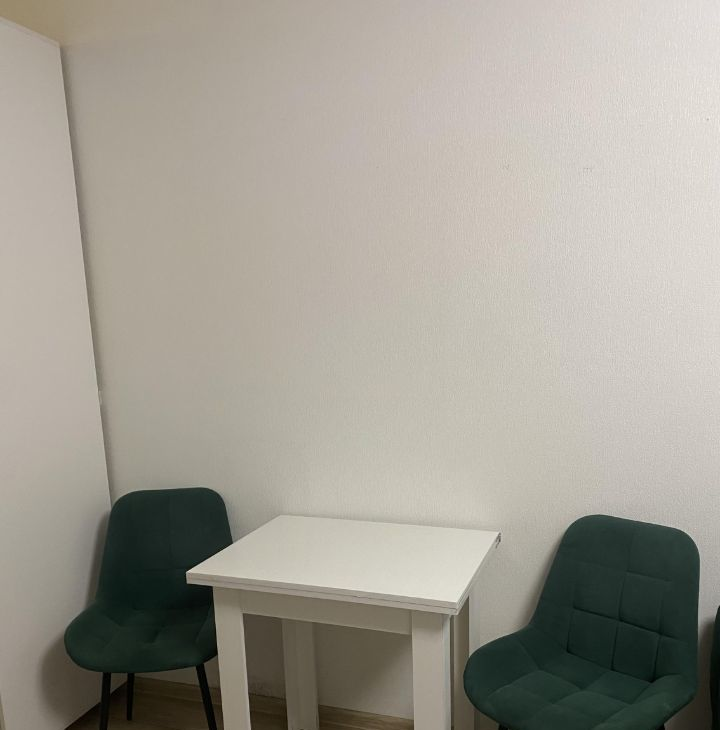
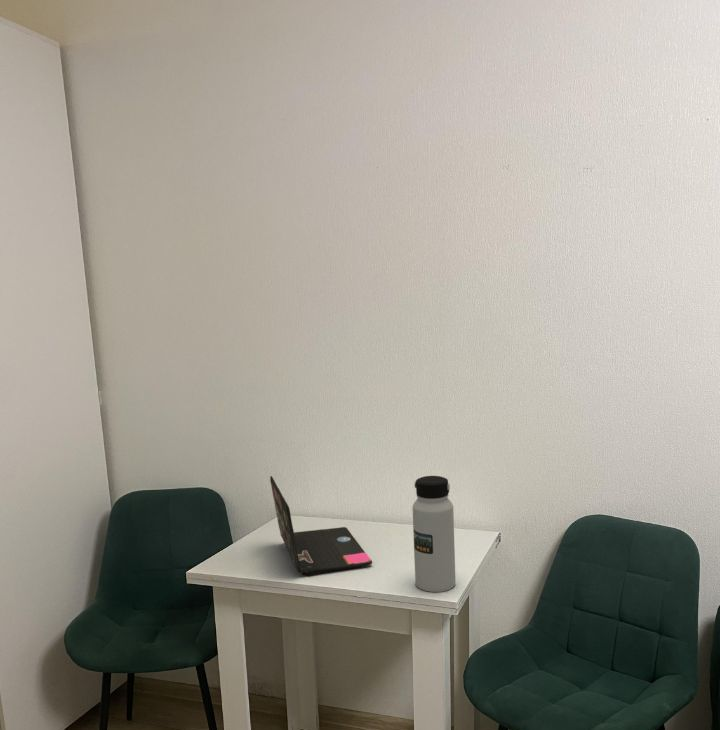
+ water bottle (433, 532)
+ laptop (320, 529)
